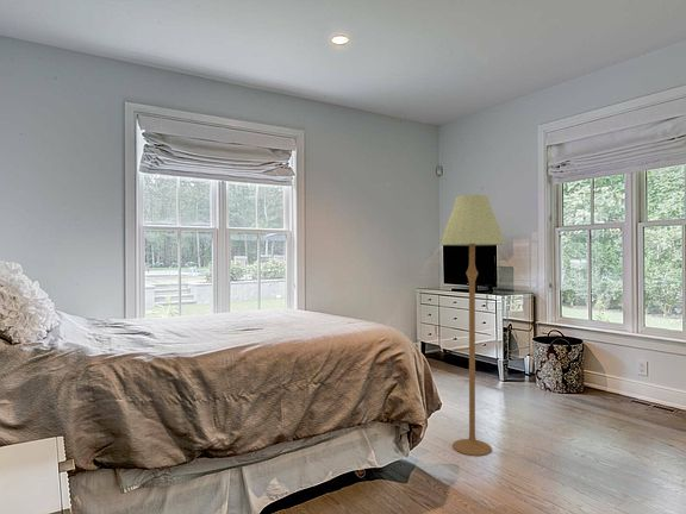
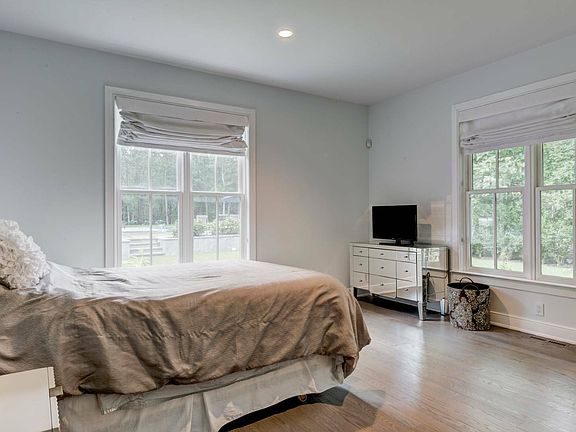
- floor lamp (472, 321)
